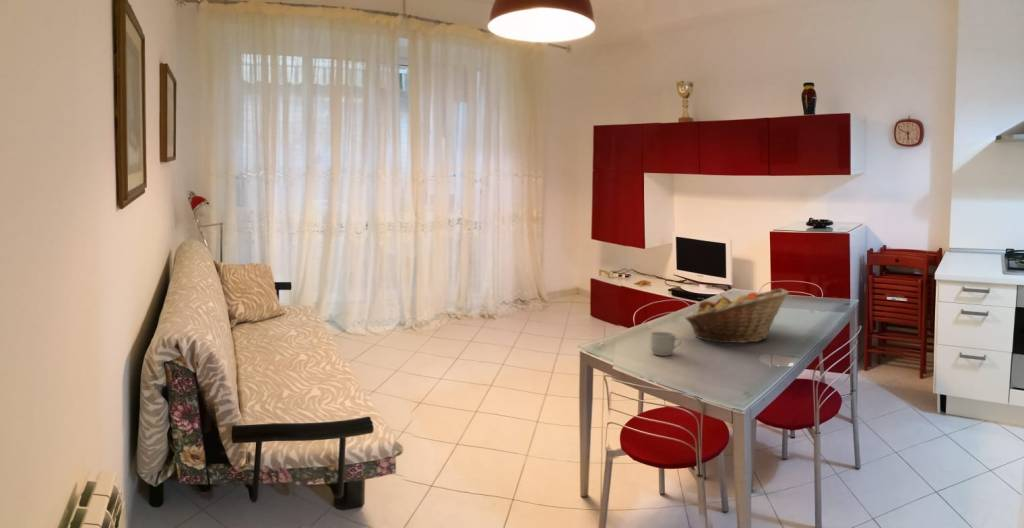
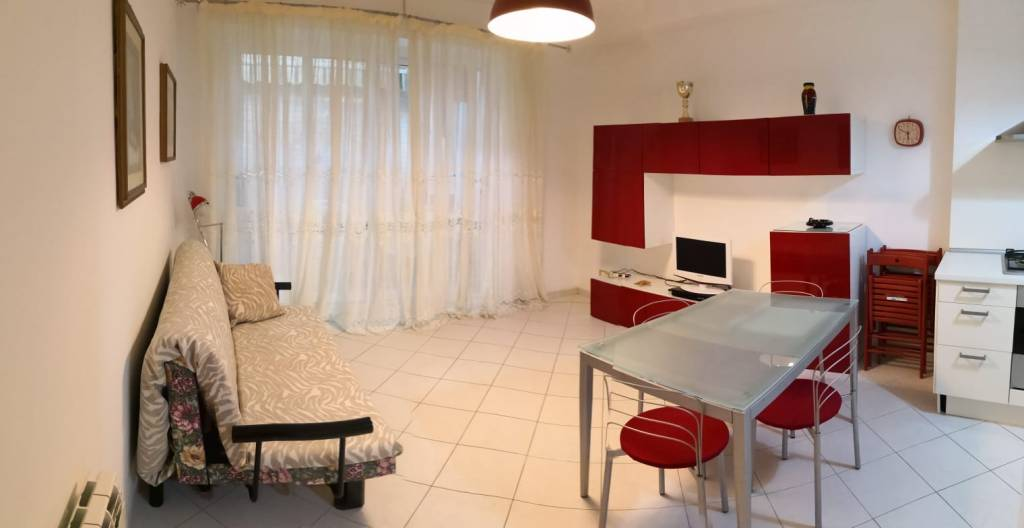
- fruit basket (736, 312)
- mug (665, 344)
